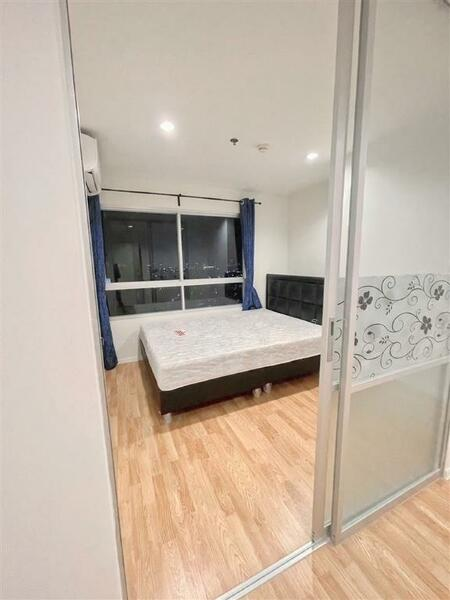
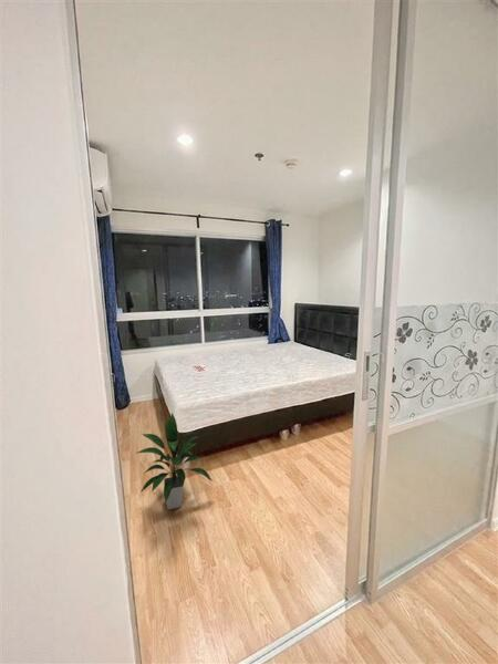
+ indoor plant (175, 464)
